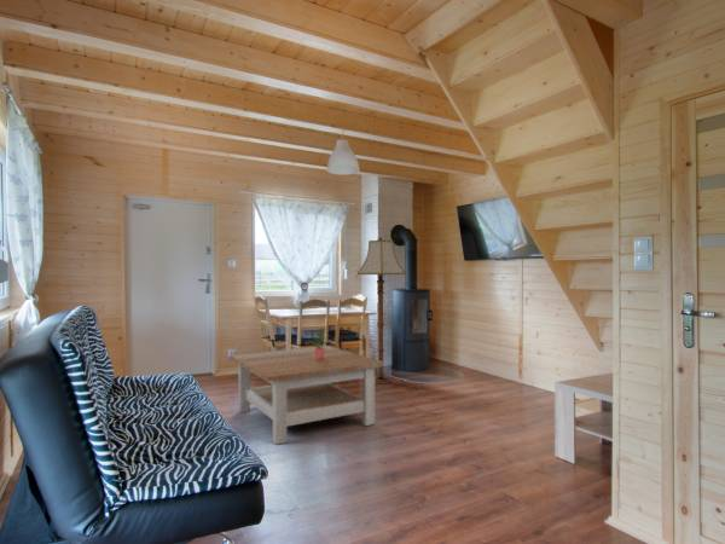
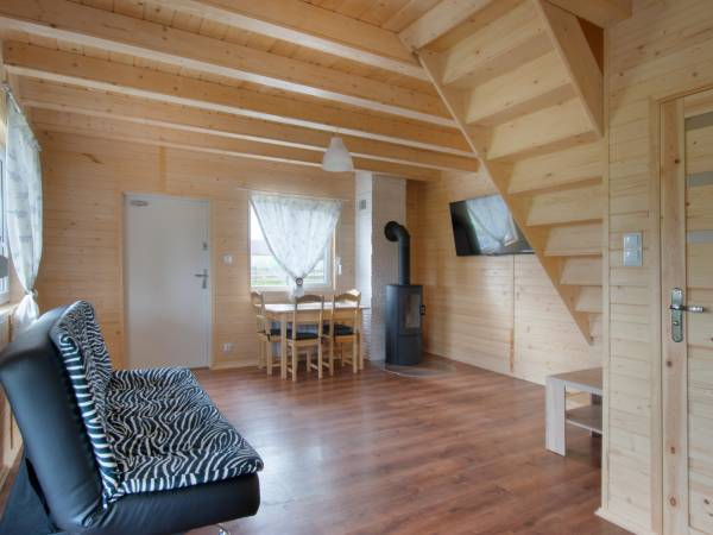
- coffee table (303, 388)
- floor lamp (381, 308)
- potted plant (313, 342)
